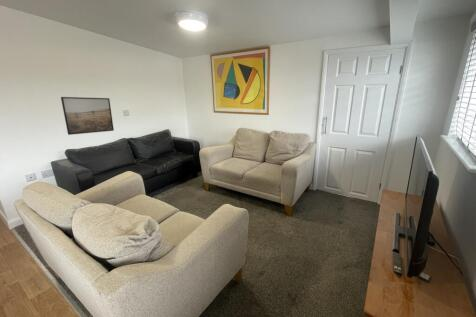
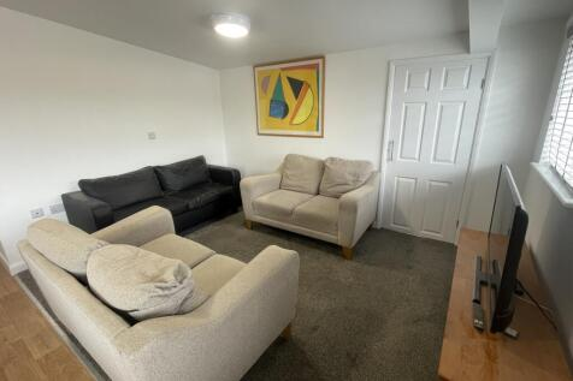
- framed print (89, 115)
